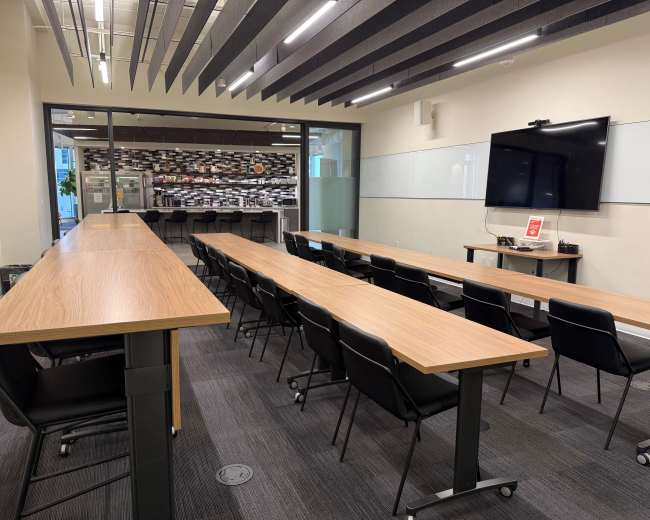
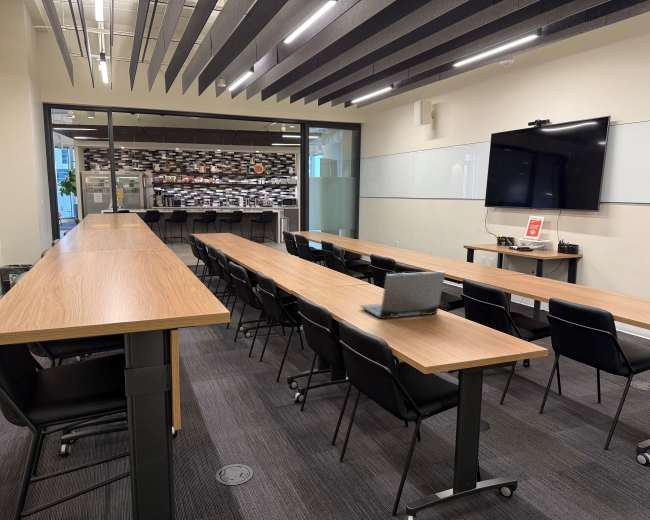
+ laptop computer (401, 290)
